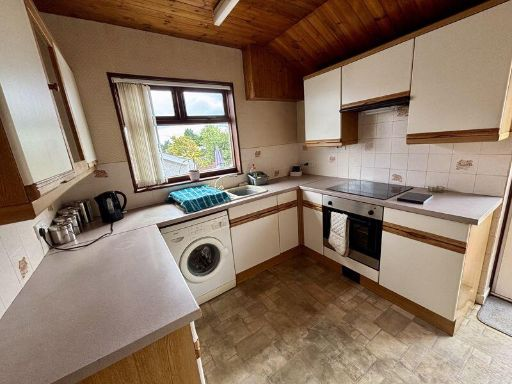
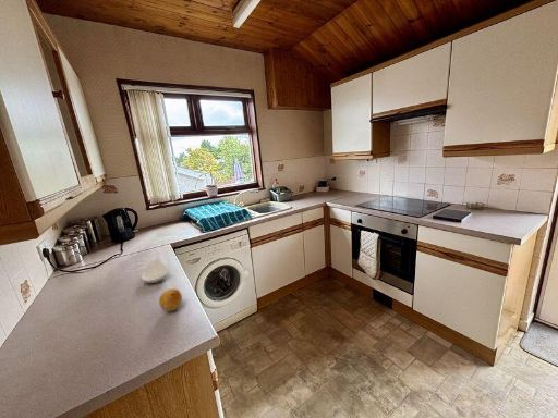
+ spoon rest (155, 269)
+ fruit (170, 299)
